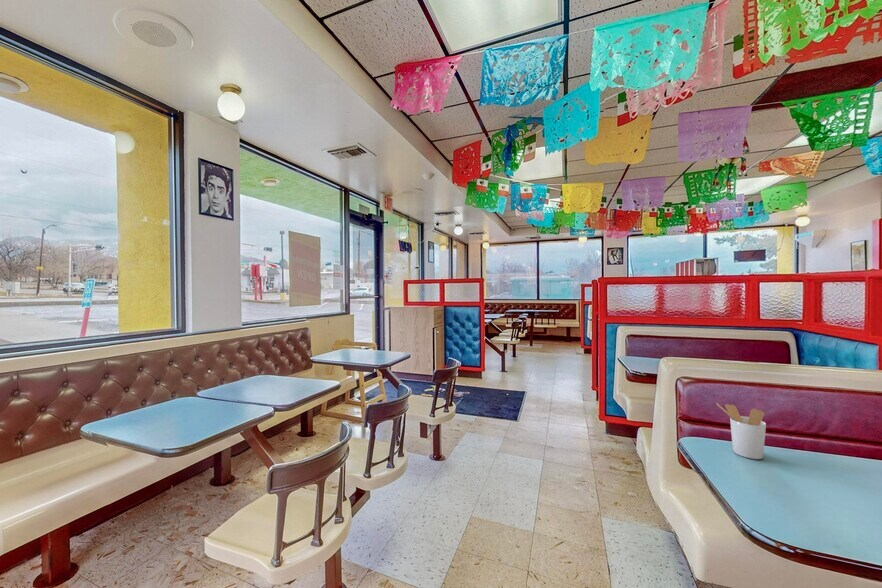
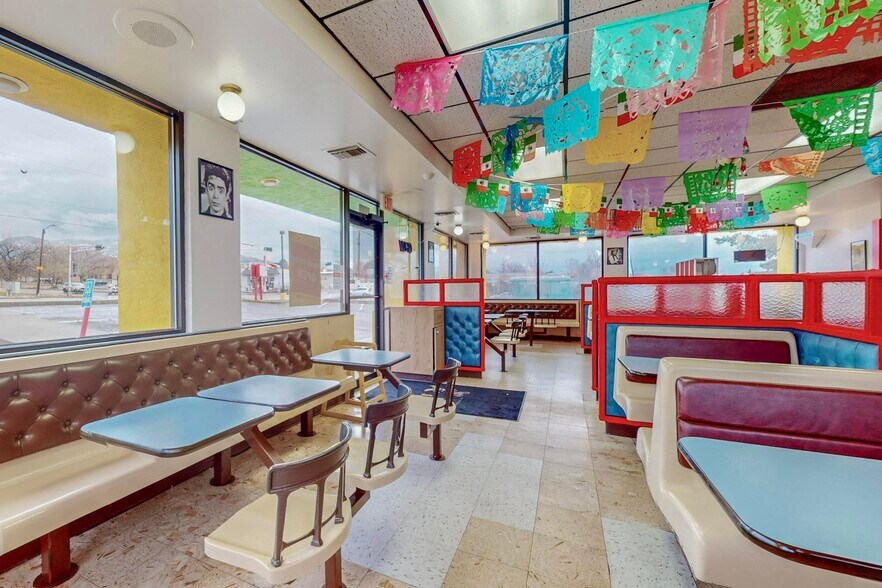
- utensil holder (739, 428)
